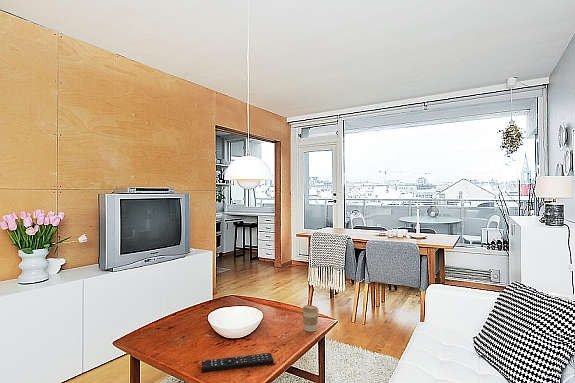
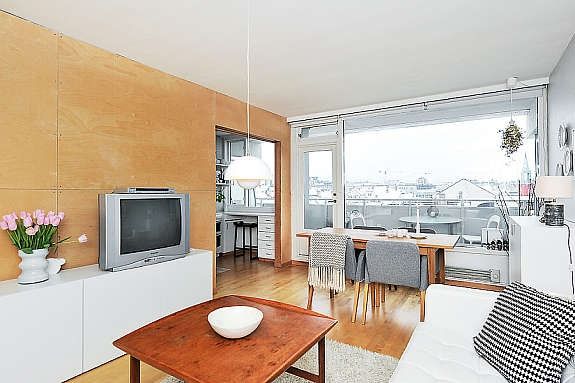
- remote control (237, 361)
- coffee cup (310, 317)
